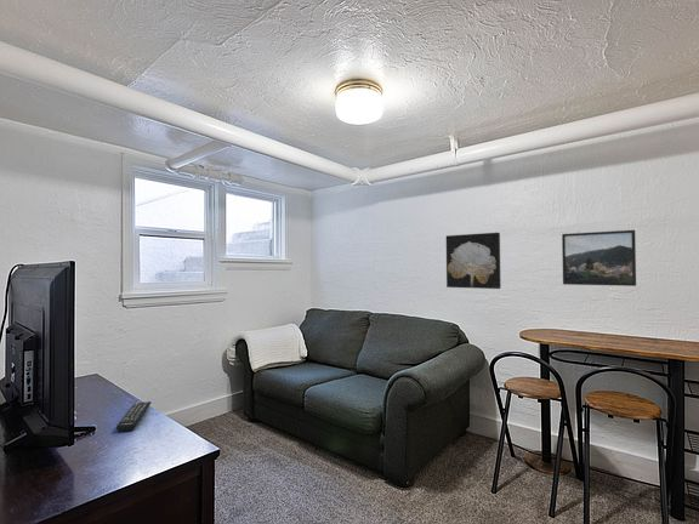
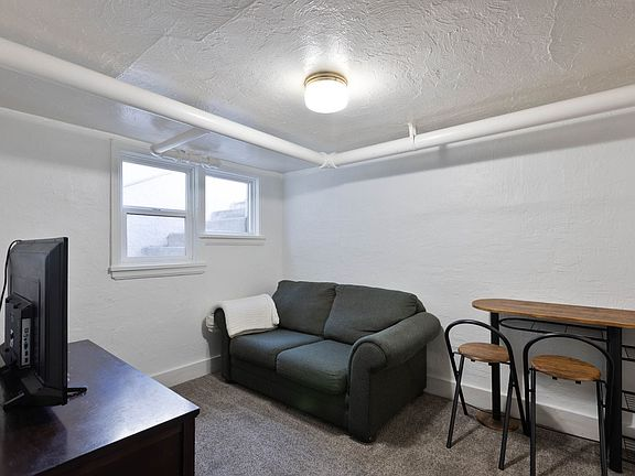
- remote control (135, 415)
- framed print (597, 258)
- wall art (472, 261)
